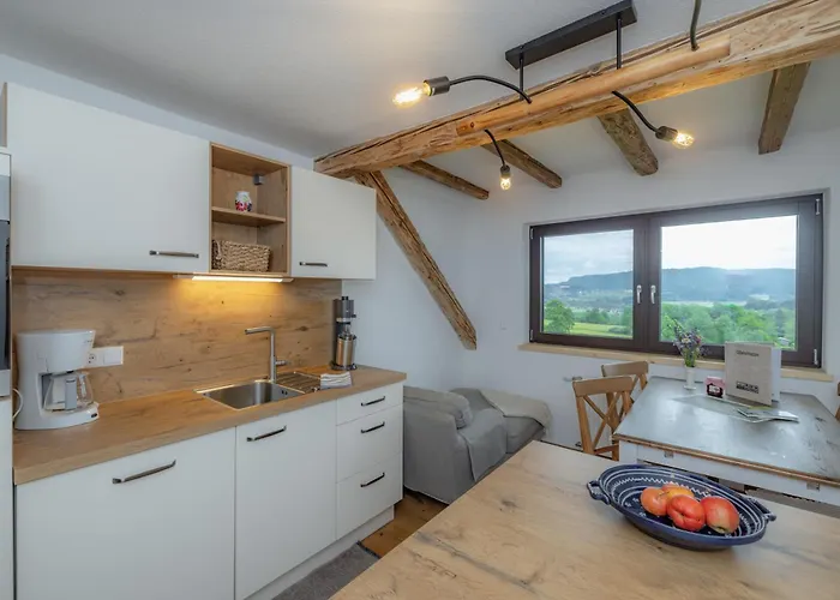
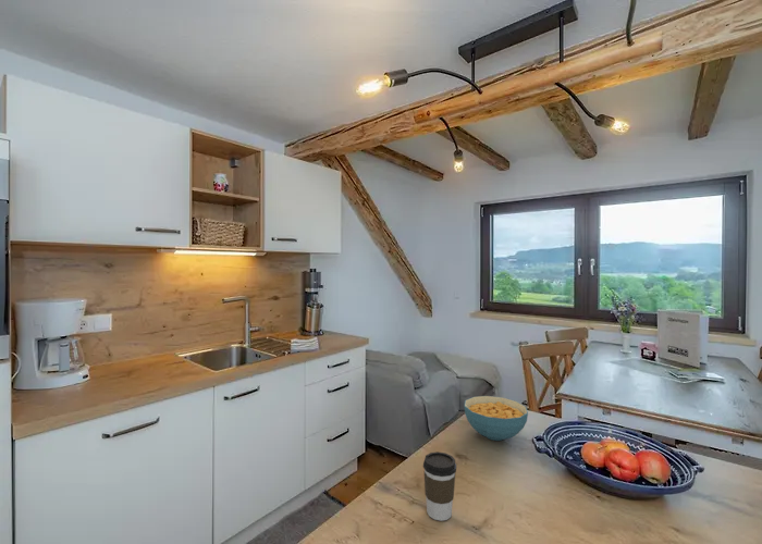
+ coffee cup (439, 485)
+ cereal bowl (494, 421)
